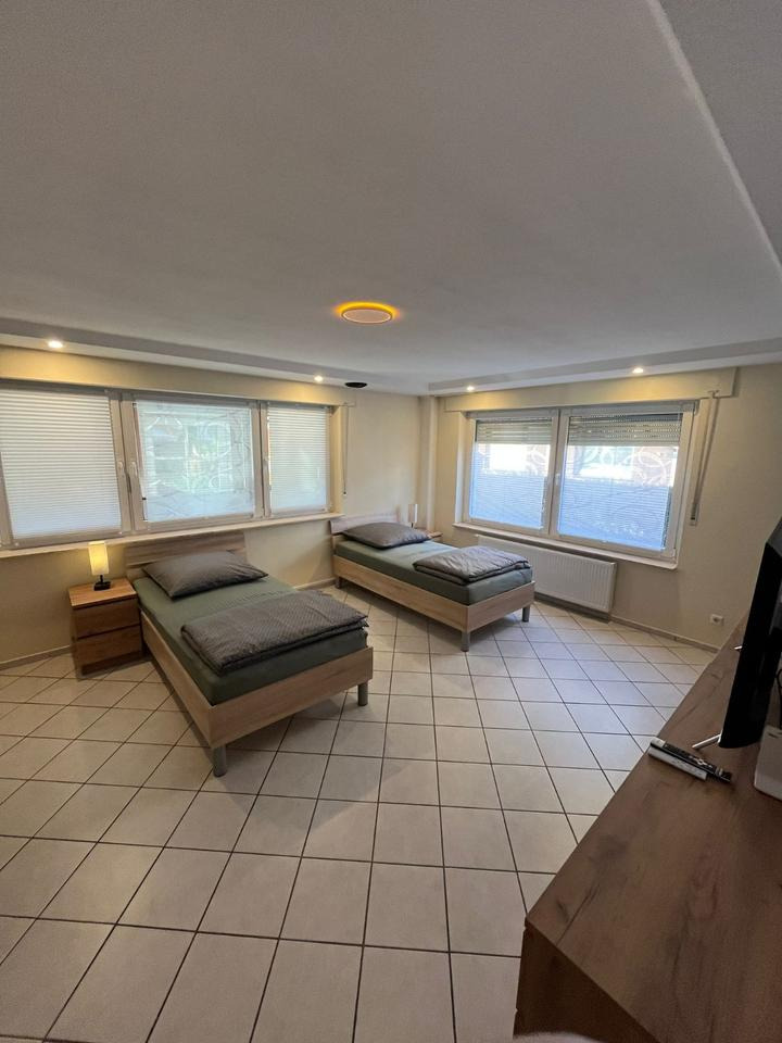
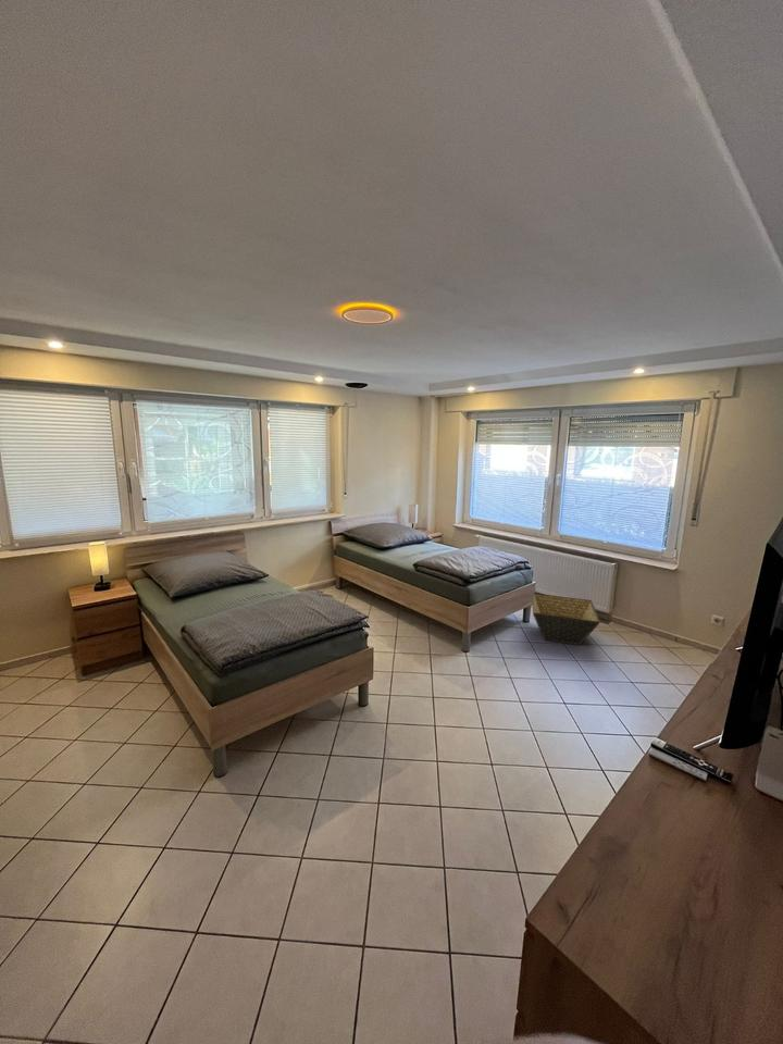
+ basket (561, 621)
